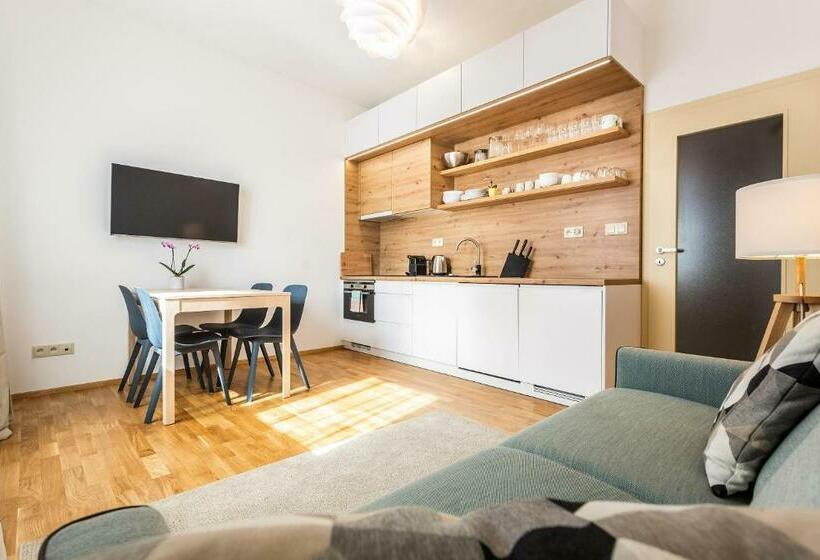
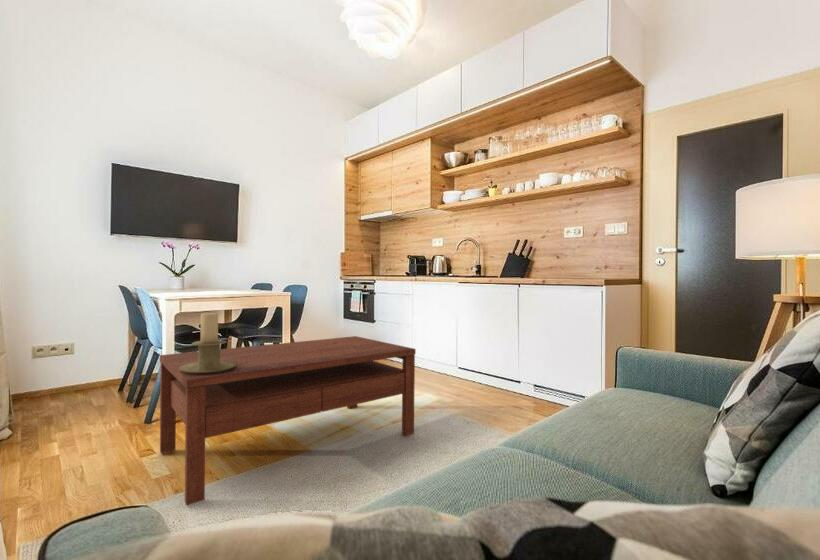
+ candle holder (209, 340)
+ coffee table (294, 397)
